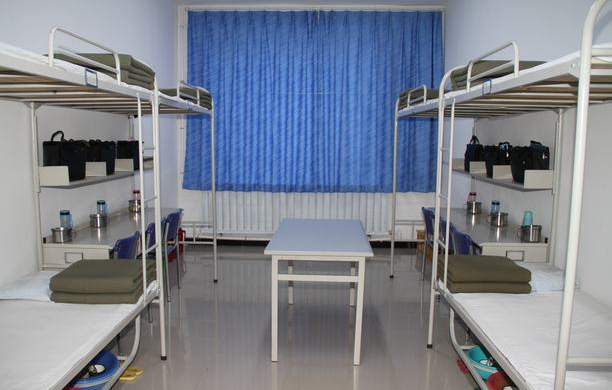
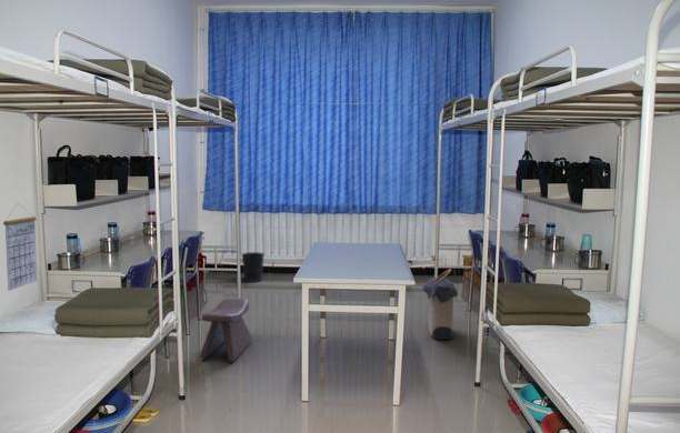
+ stool (227, 328)
+ calendar (21, 244)
+ laundry hamper (439, 300)
+ wastebasket (252, 266)
